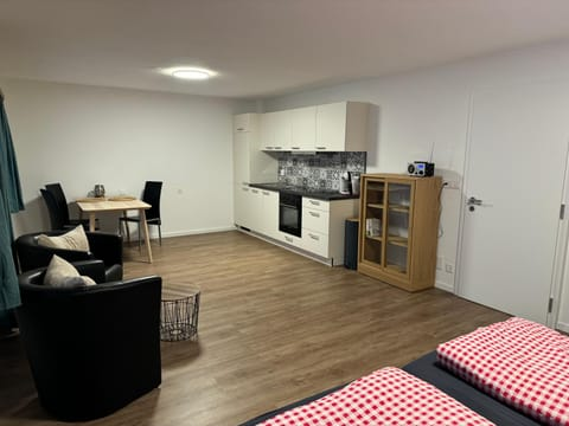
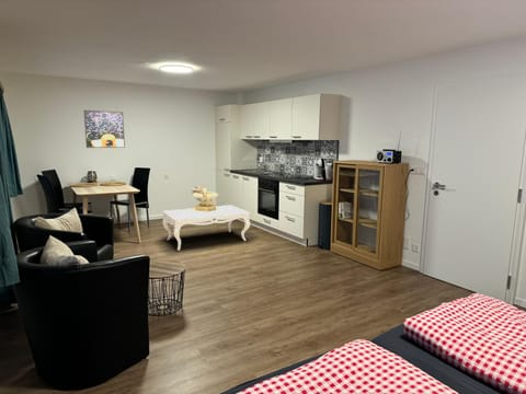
+ birdbath (203, 197)
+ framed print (104, 129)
+ coffee table (206, 223)
